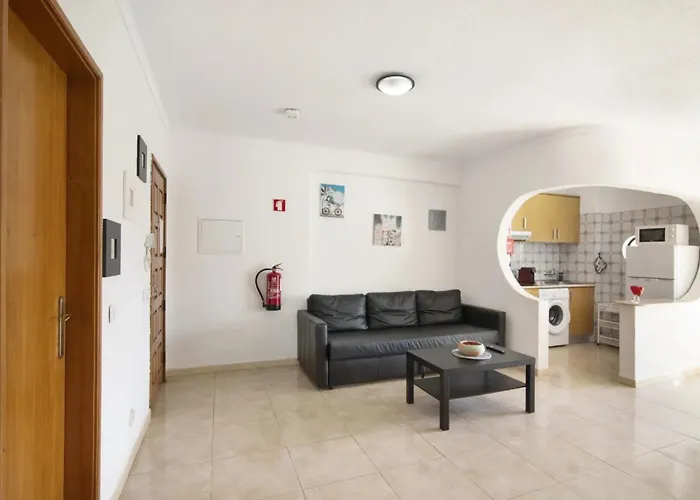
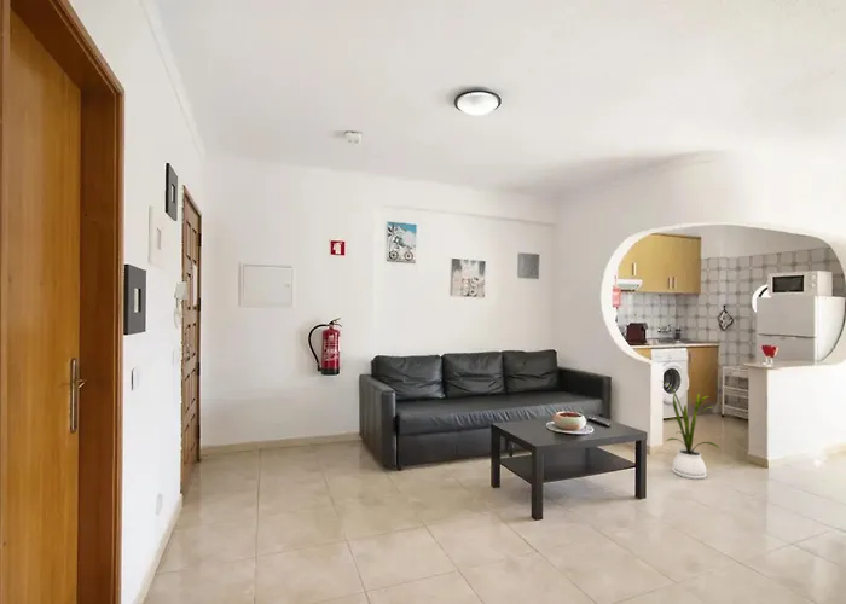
+ house plant (685, 428)
